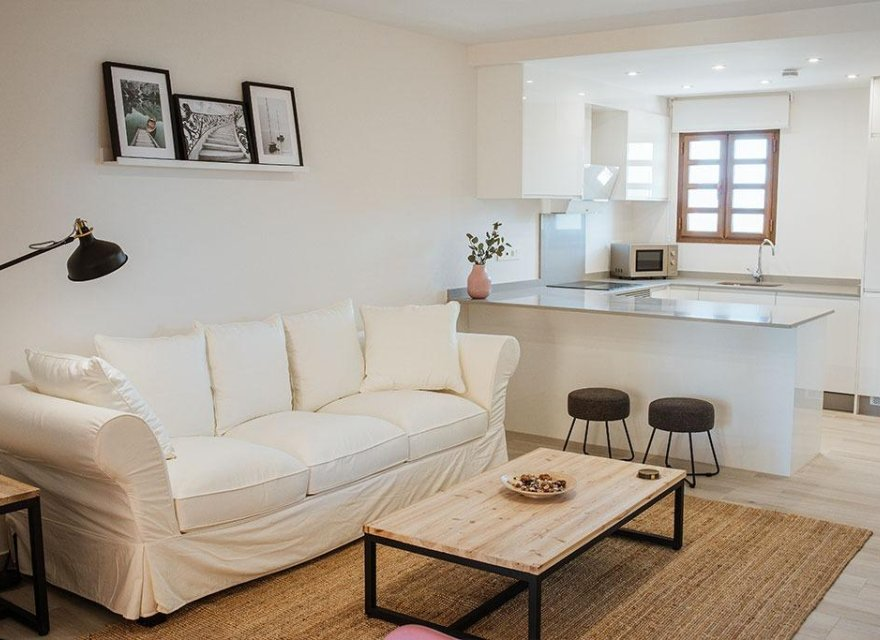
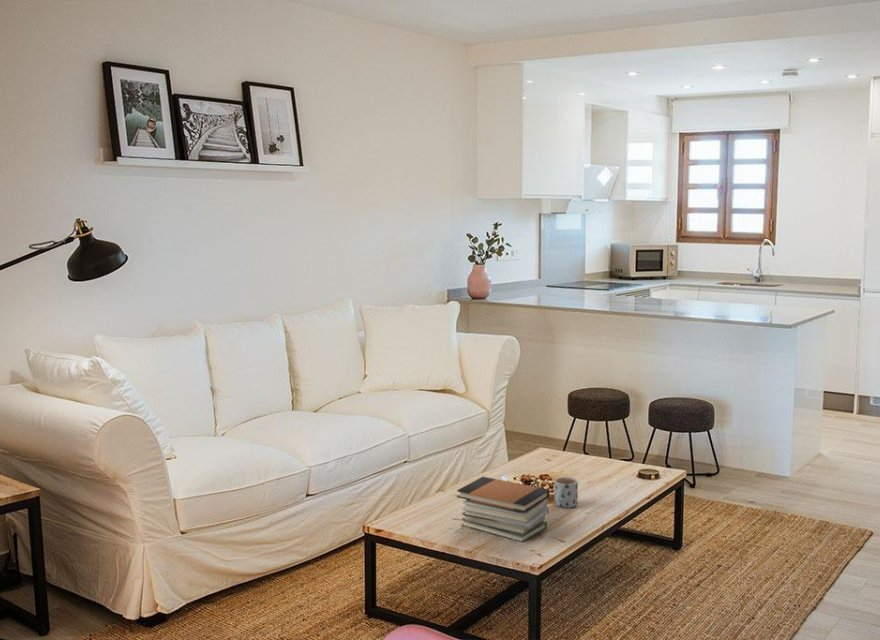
+ book stack (504, 508)
+ mug (564, 493)
